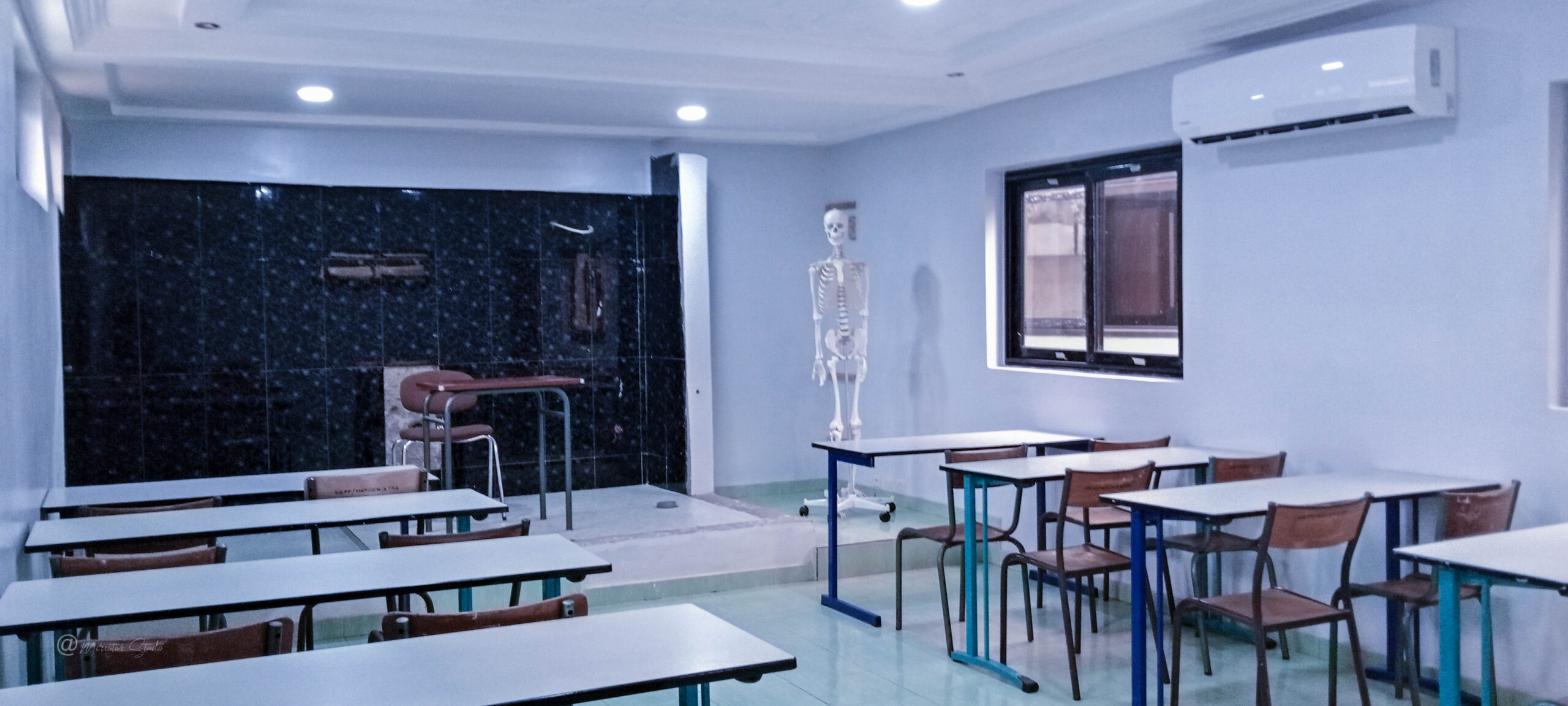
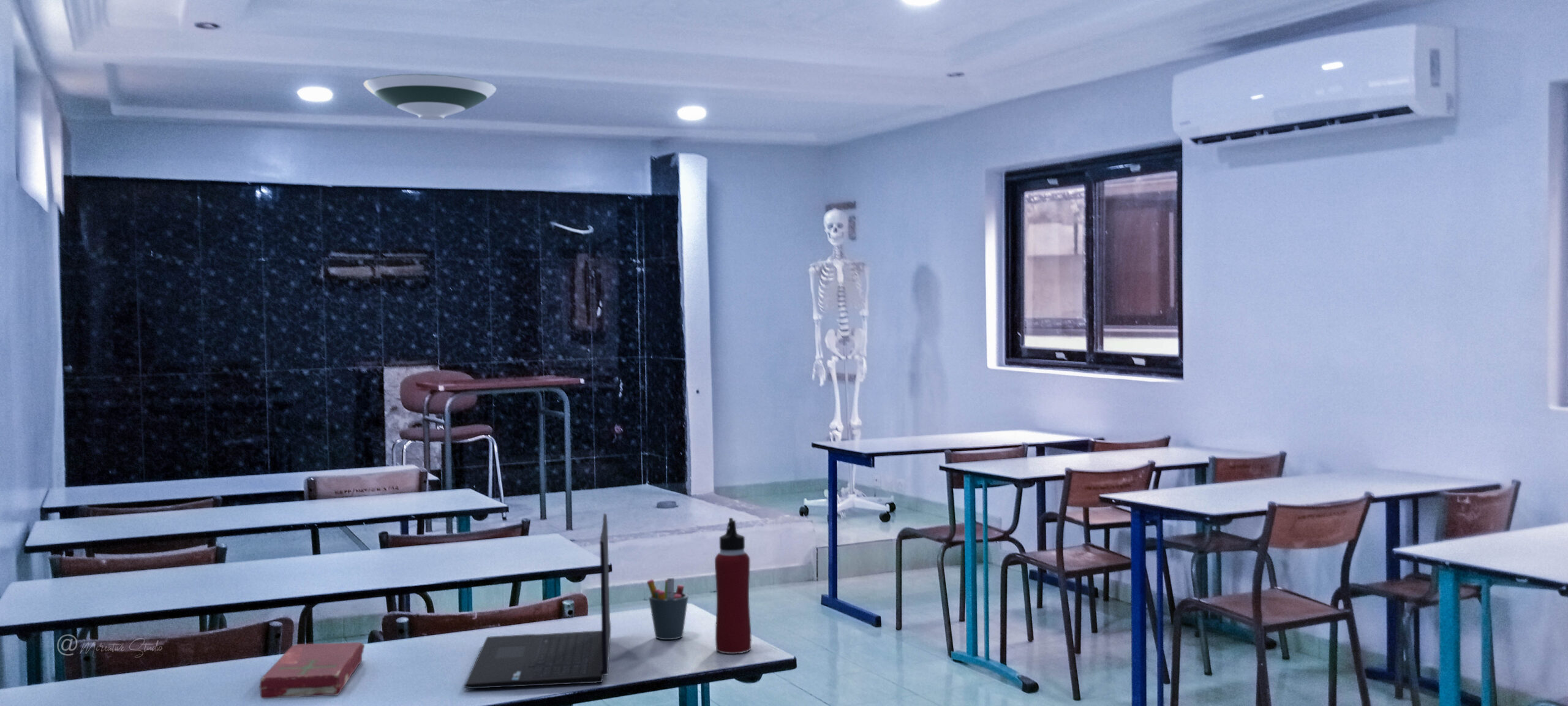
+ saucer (431, 102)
+ laptop (543, 634)
+ pen holder (668, 605)
+ water bottle (733, 584)
+ book (314, 668)
